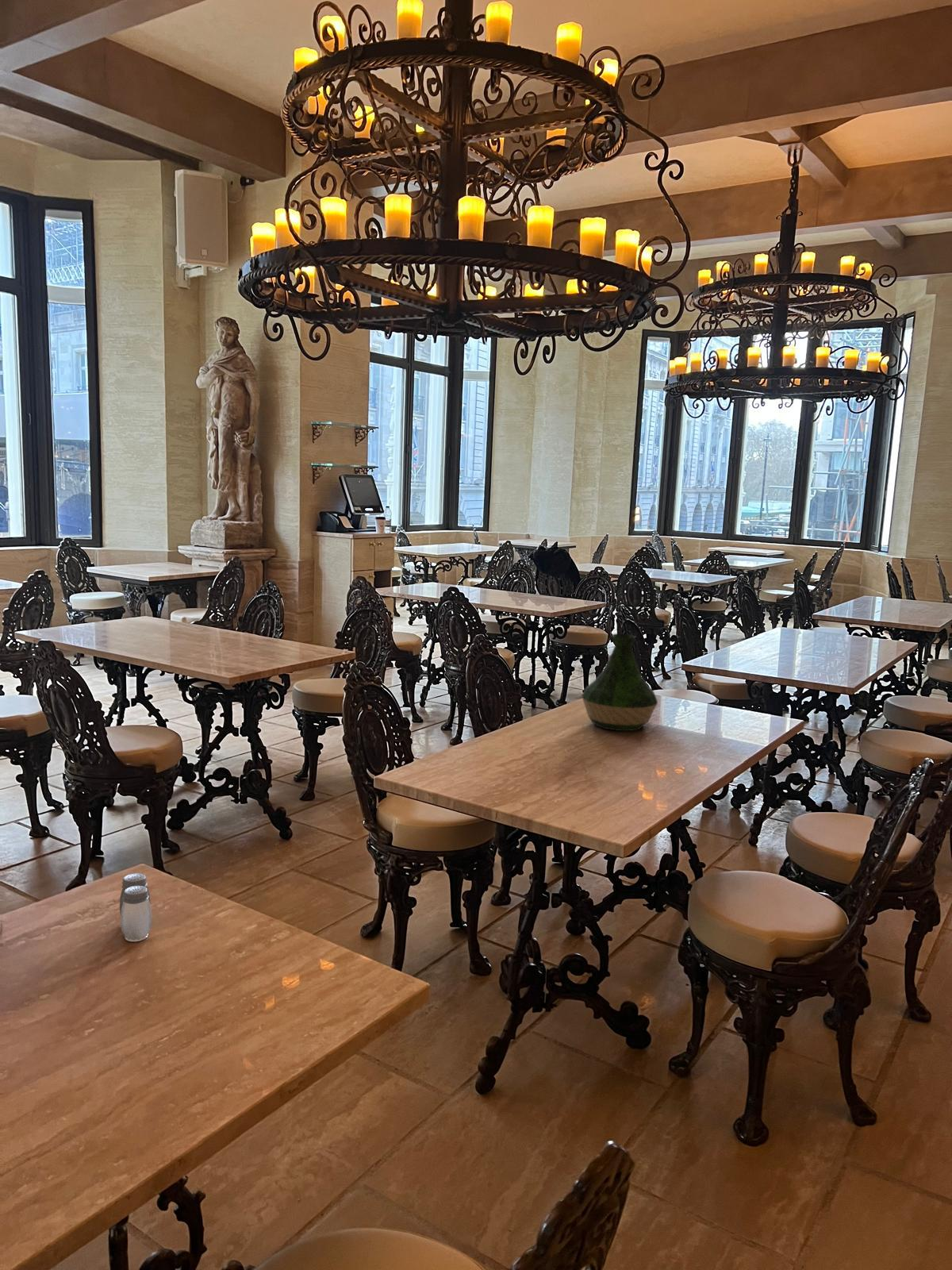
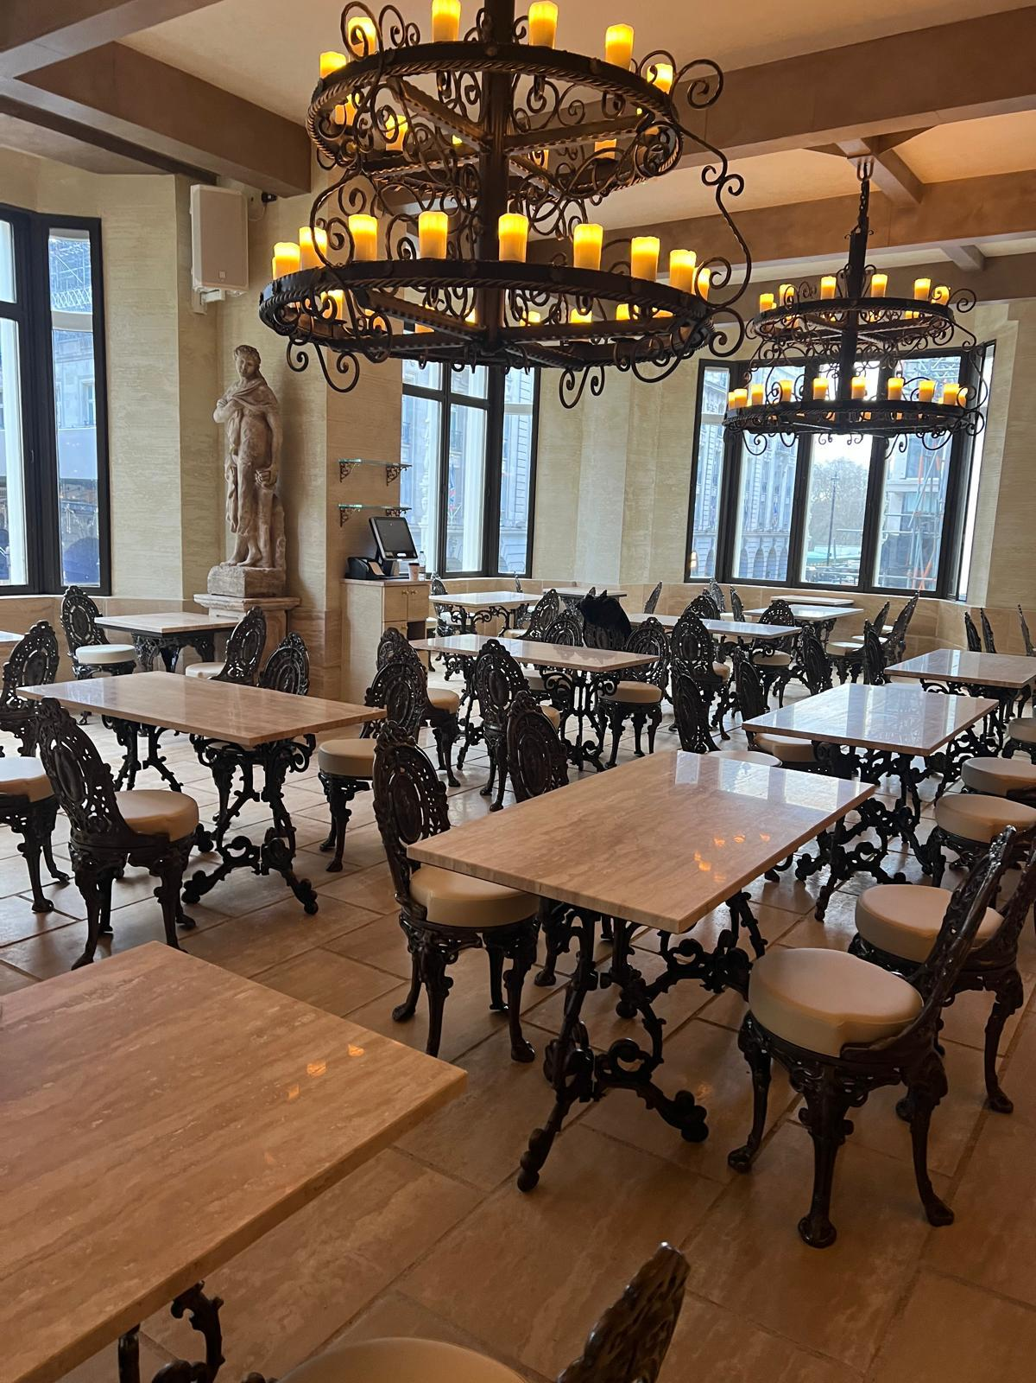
- salt and pepper shaker (135, 906)
- vase (620, 680)
